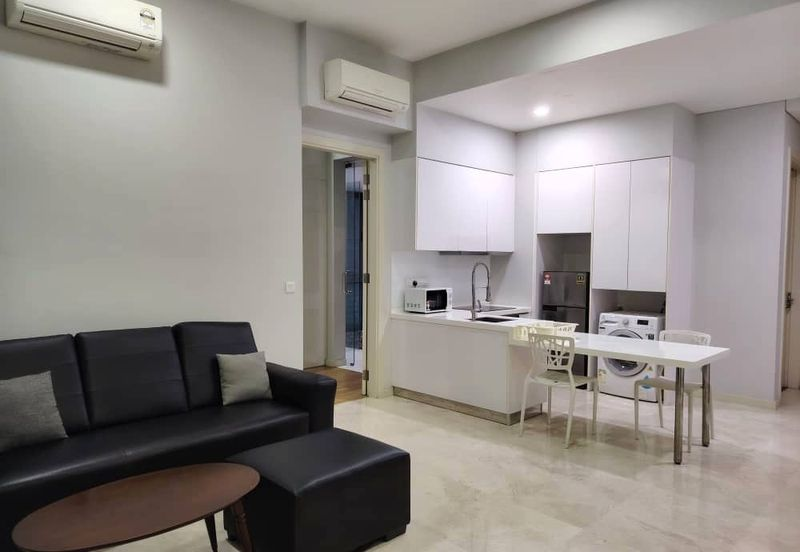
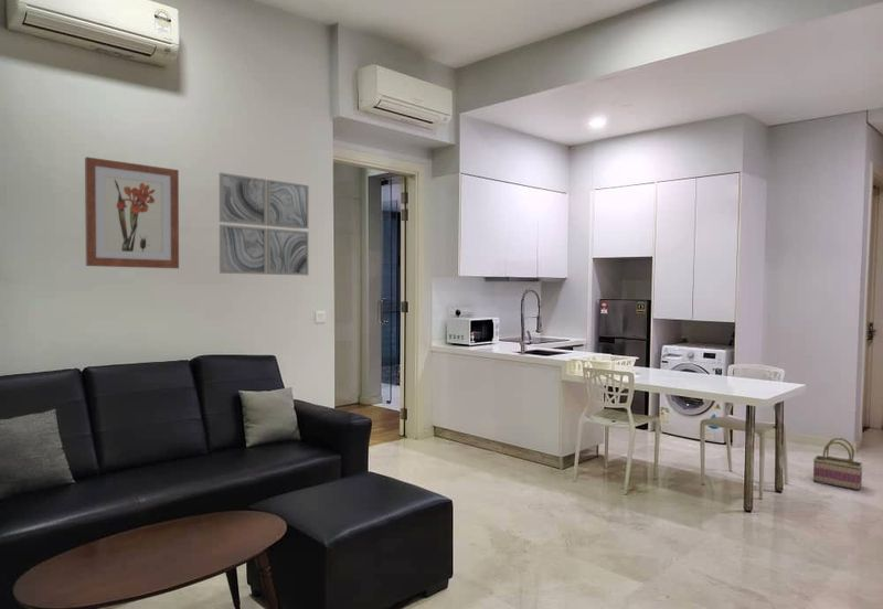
+ wall art (266, 225)
+ wall art (134, 215)
+ basket (837, 461)
